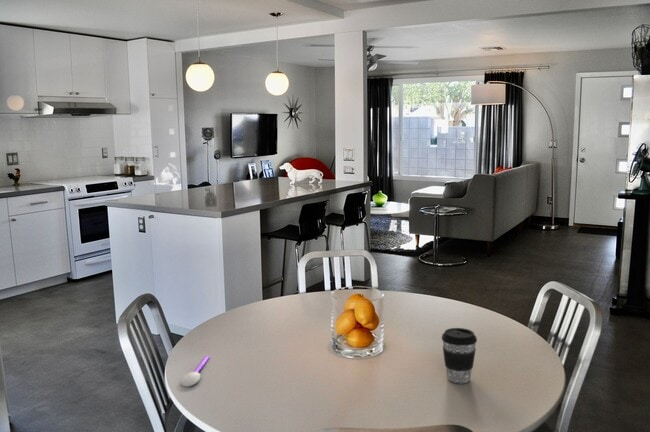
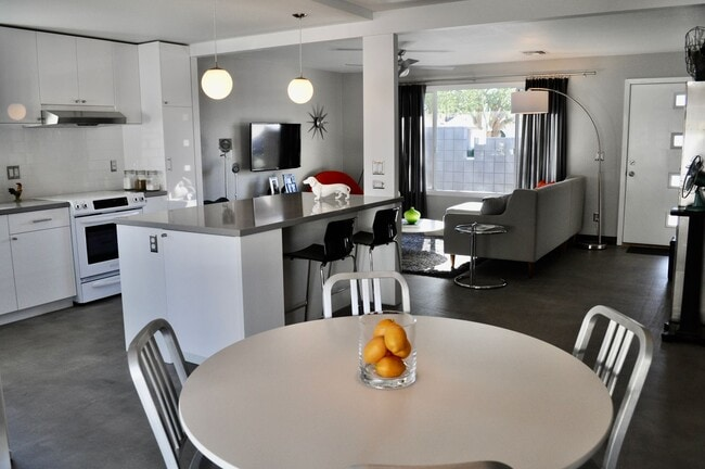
- coffee cup (458, 355)
- spoon (197, 369)
